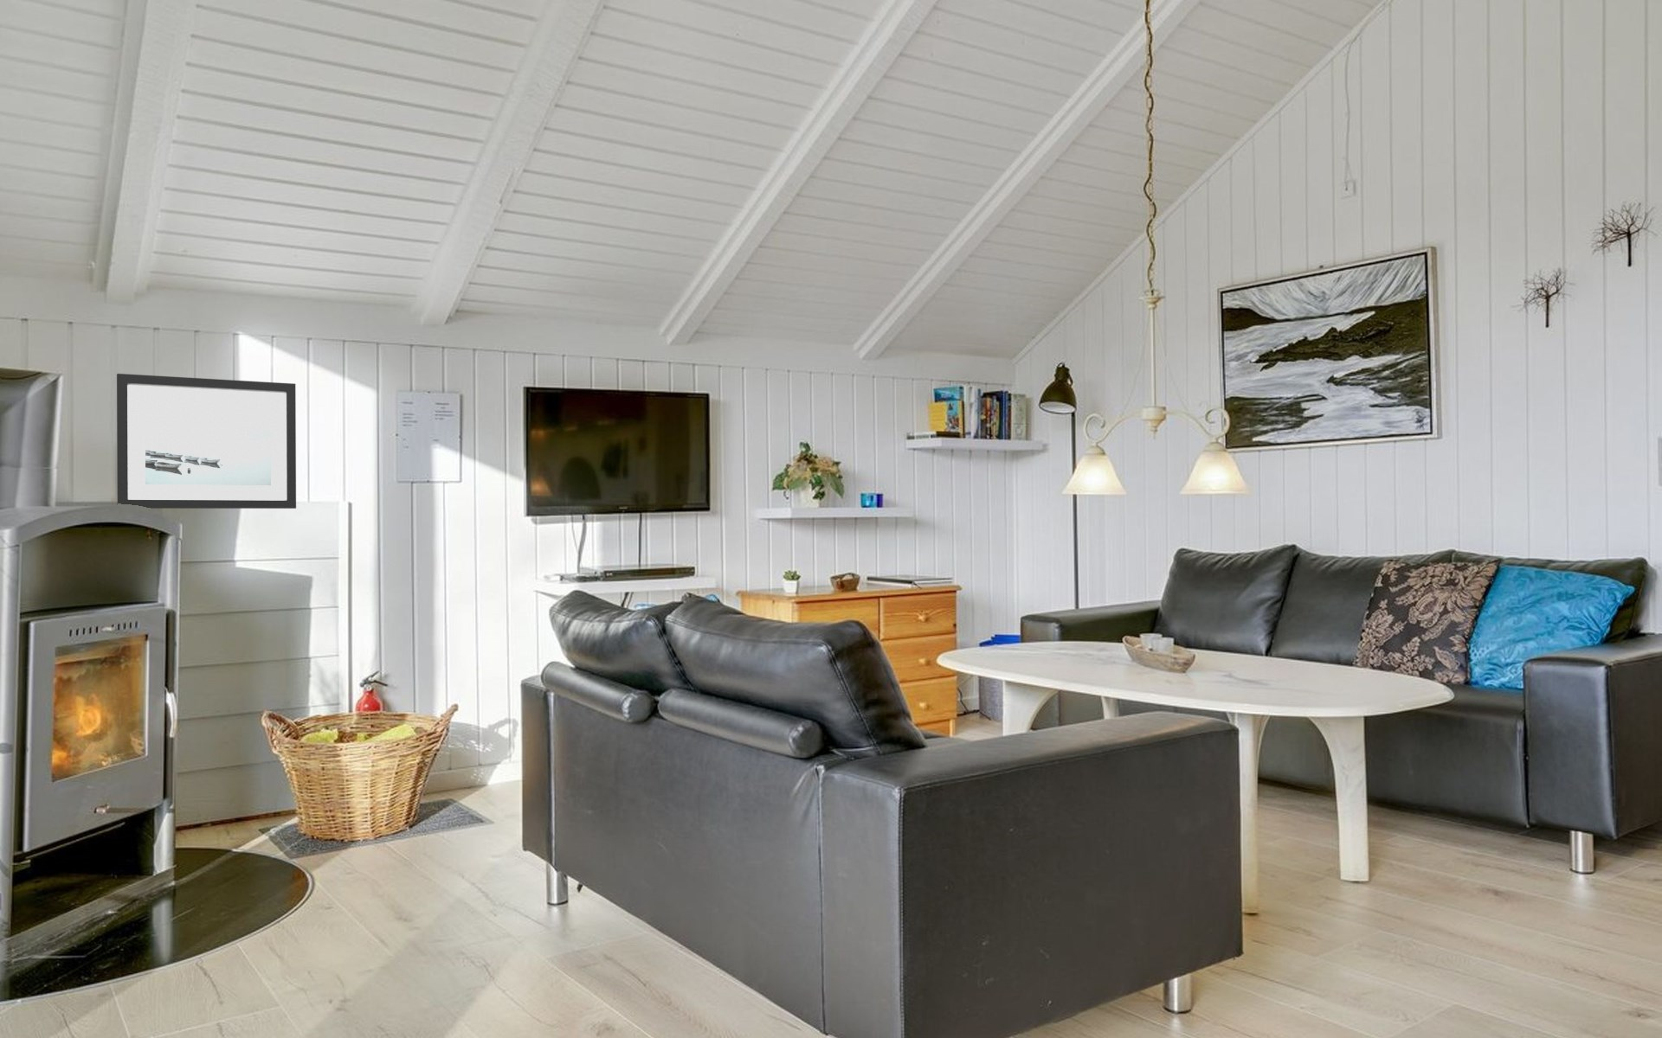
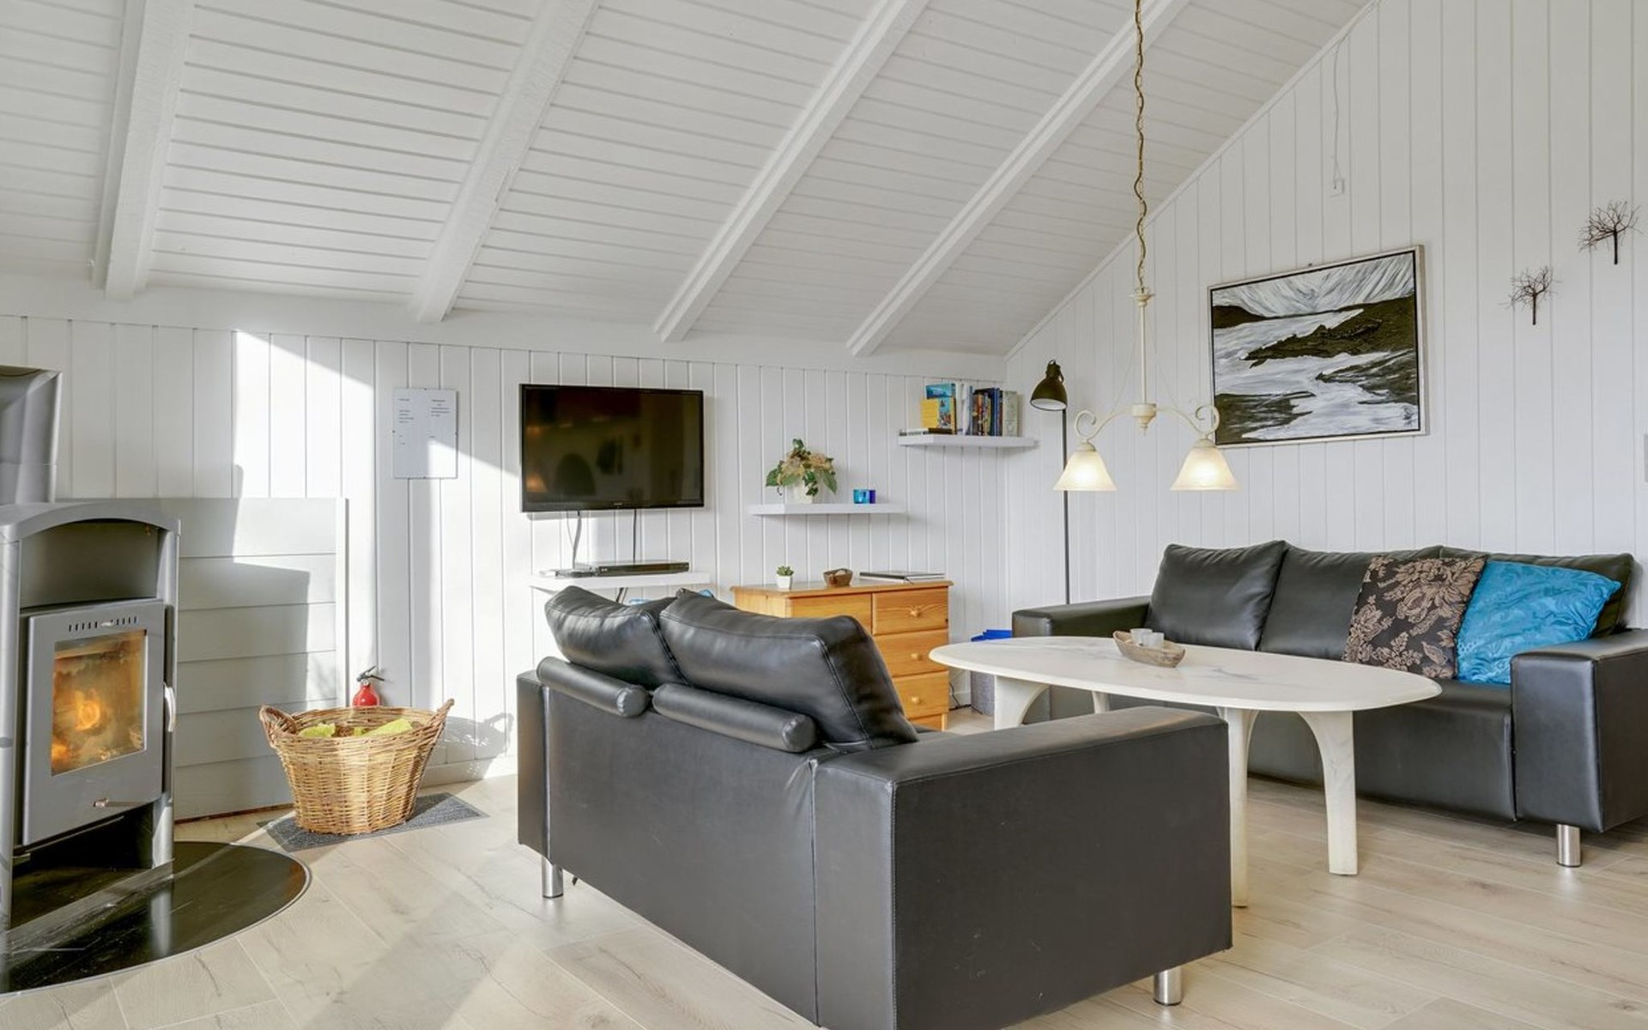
- wall art (209, 444)
